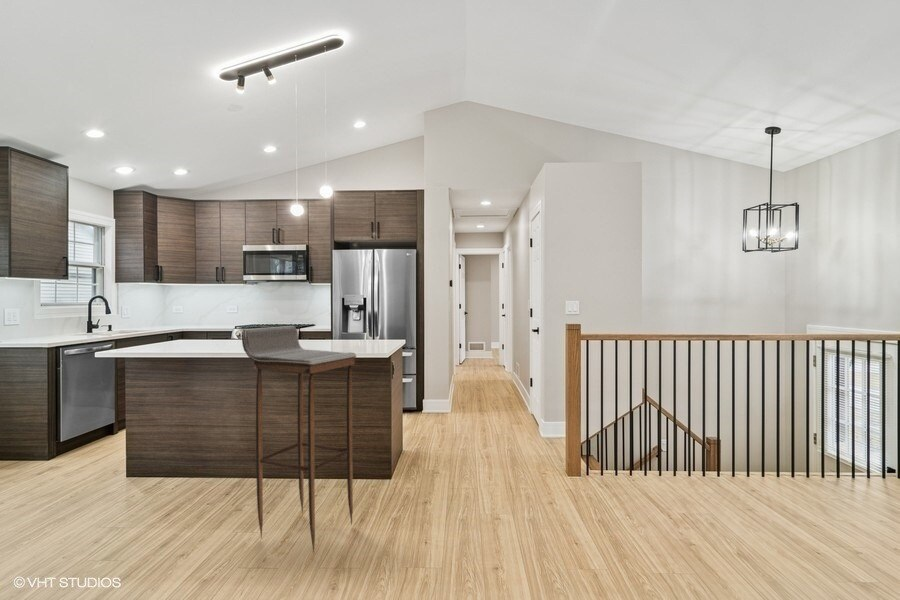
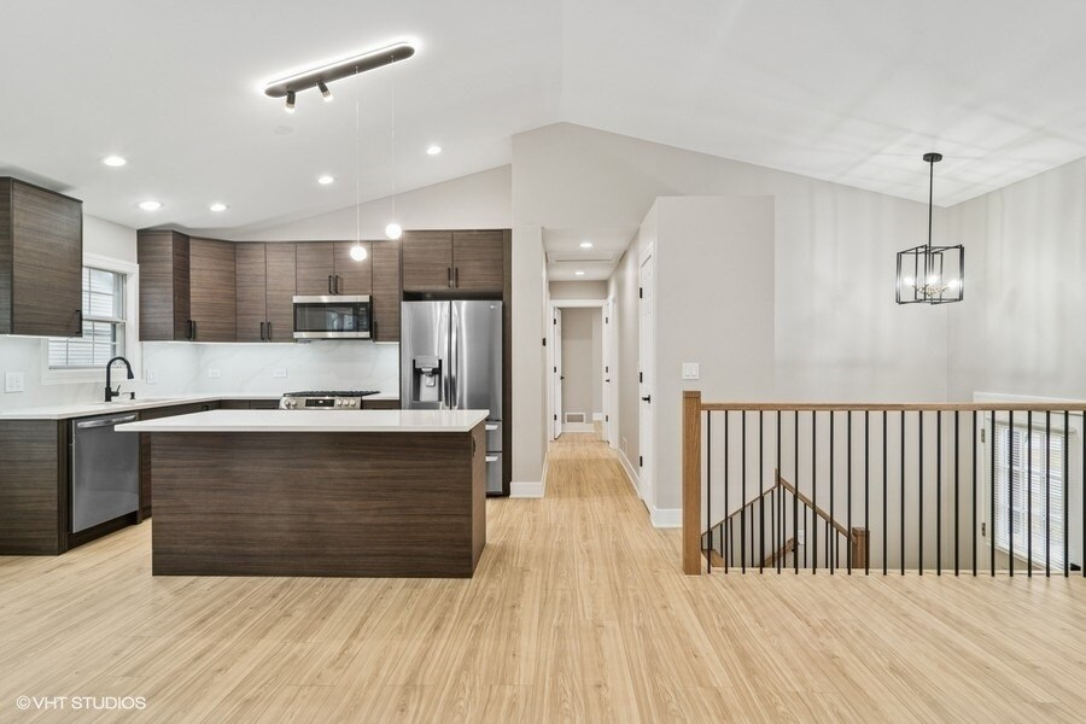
- bar stool (301, 430)
